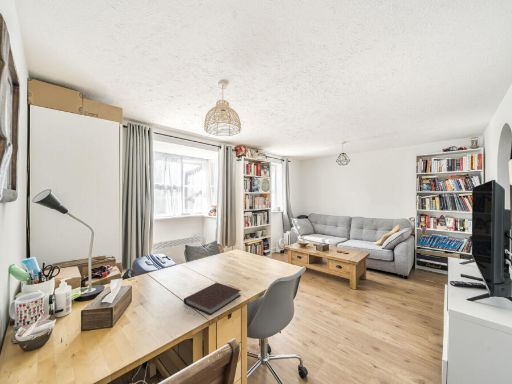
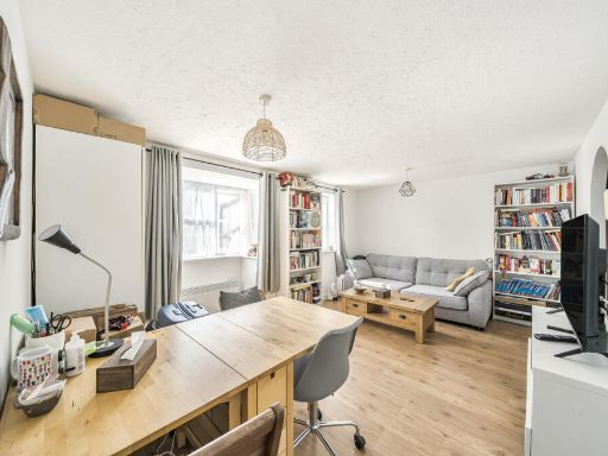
- notebook (213, 296)
